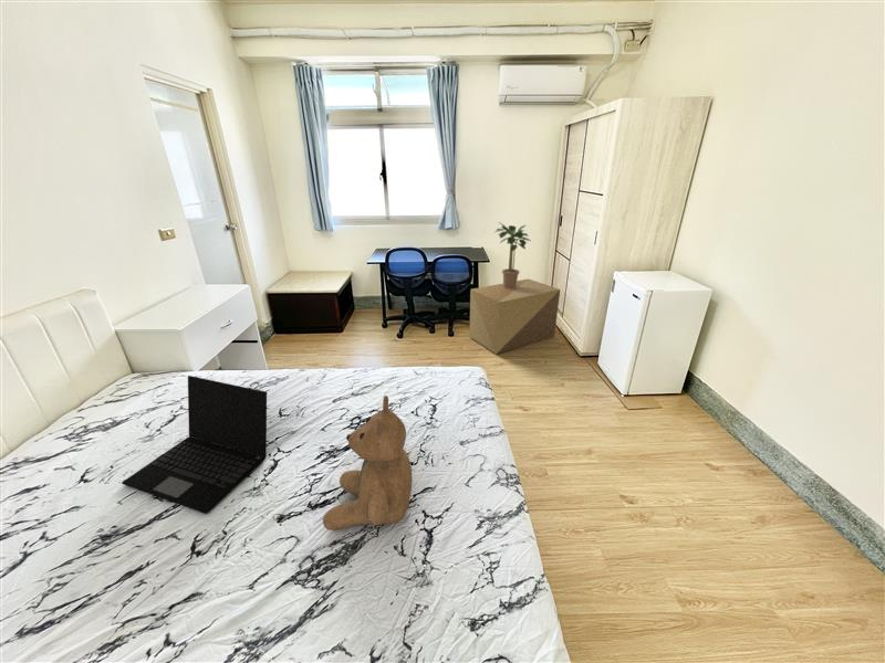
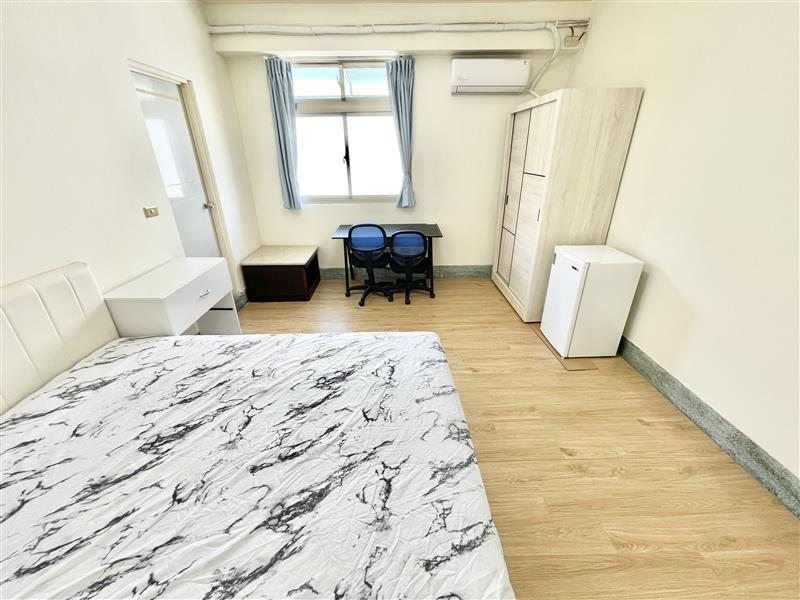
- laptop (197, 436)
- teddy bear (366, 461)
- cardboard box (513, 314)
- potted plant (513, 255)
